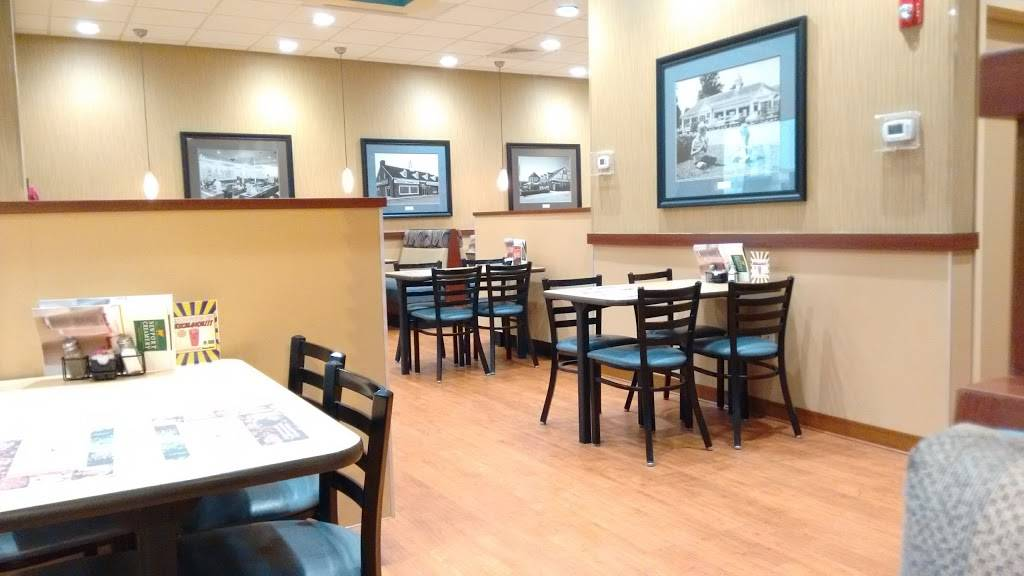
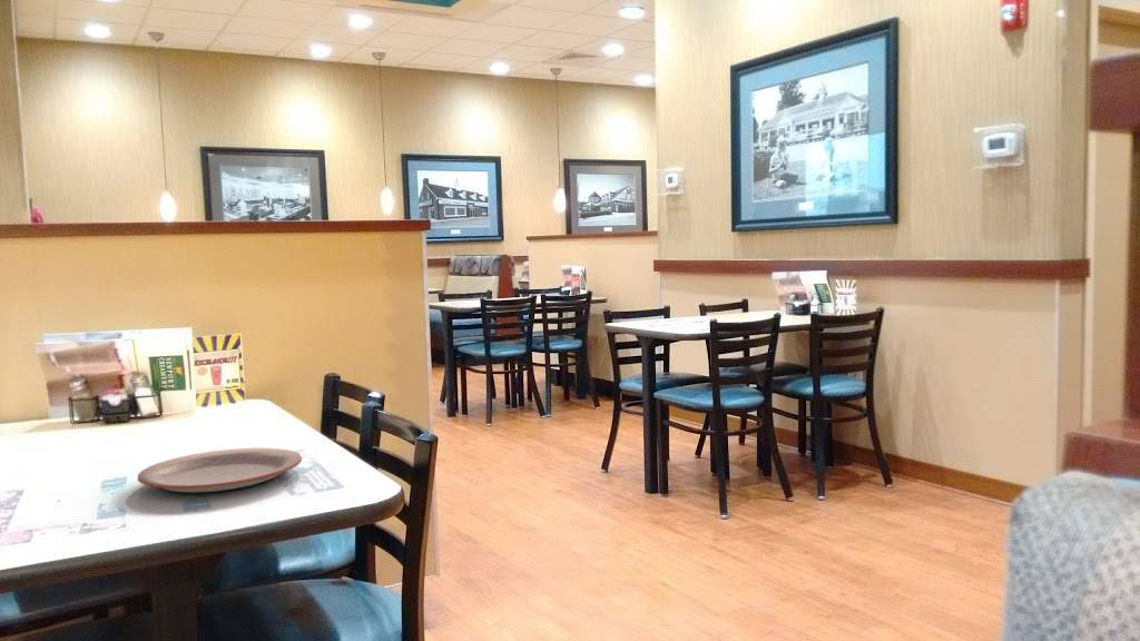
+ plate (223, 471)
